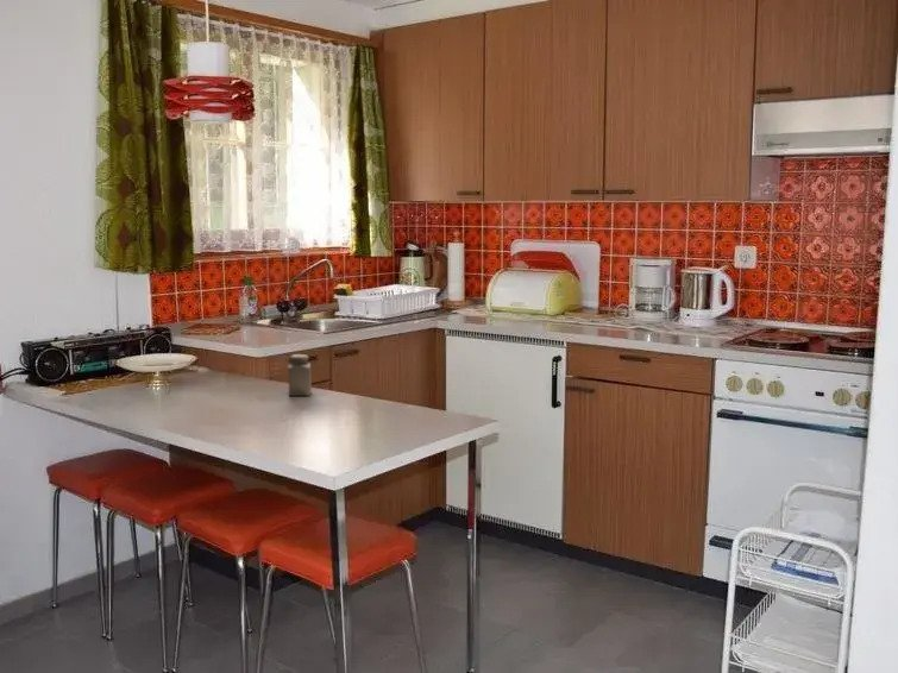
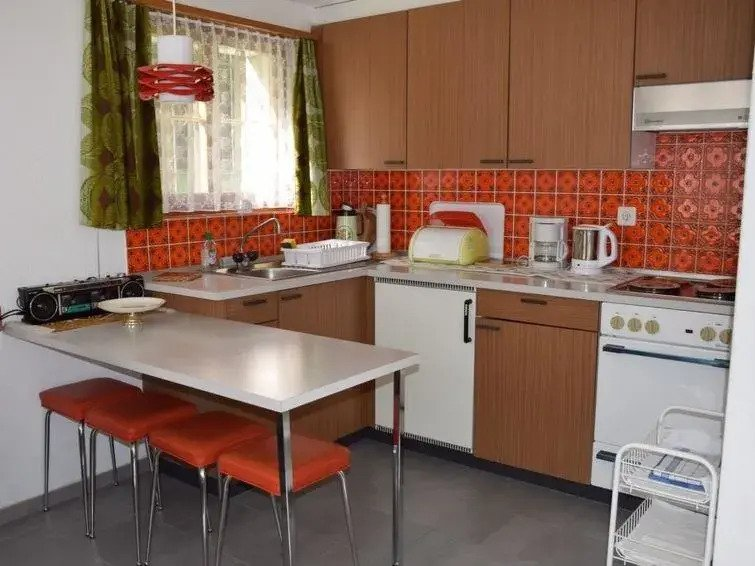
- salt shaker (300, 373)
